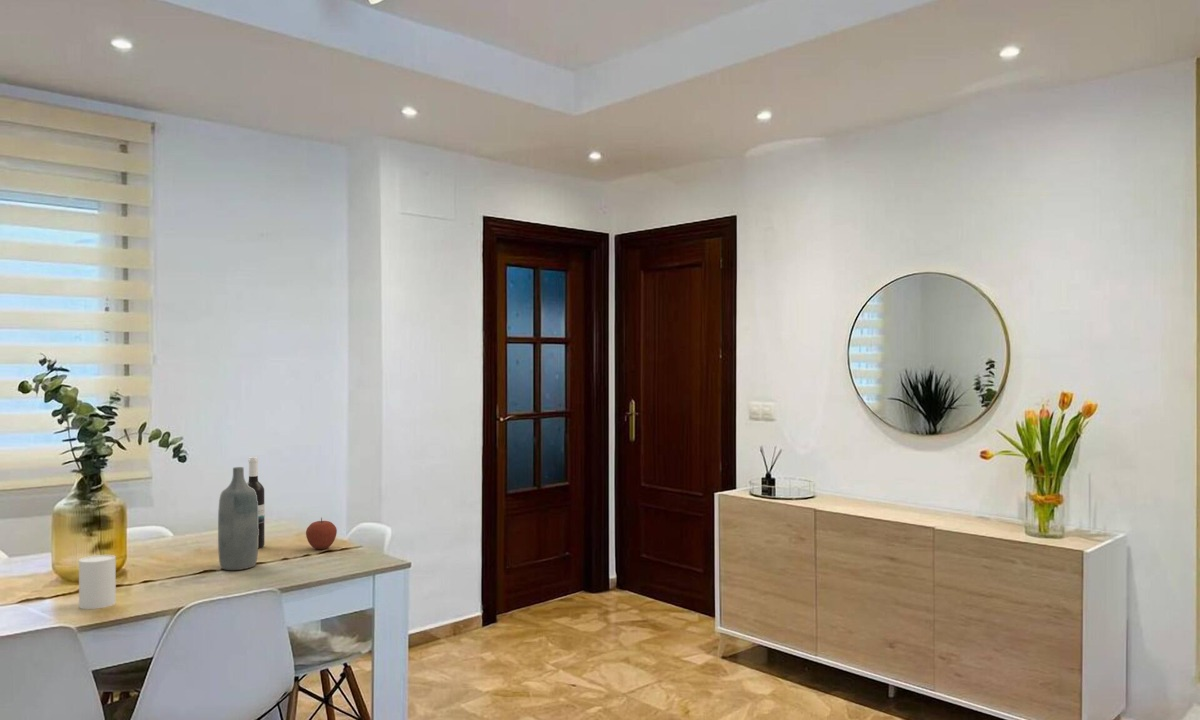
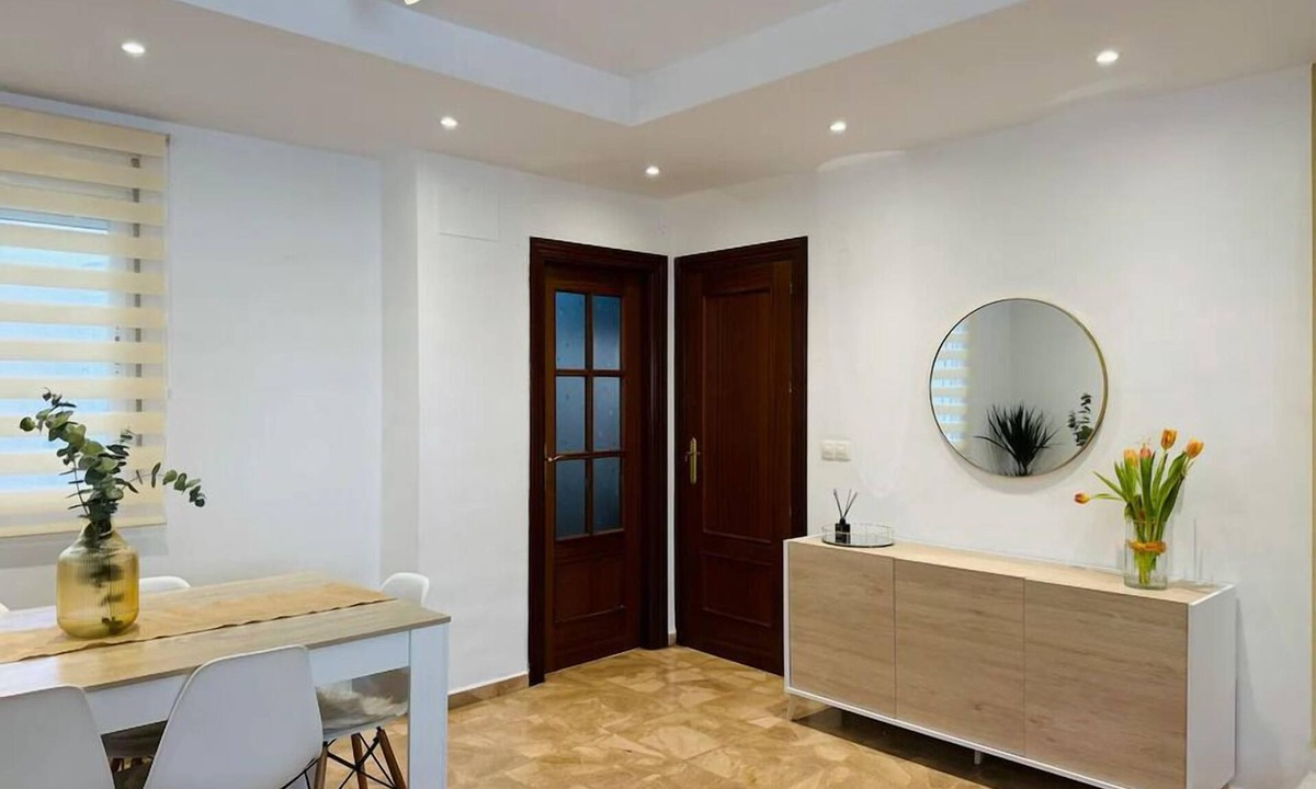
- wine bottle (257, 500)
- dixie cup (97, 581)
- apple (321, 532)
- bottle (238, 517)
